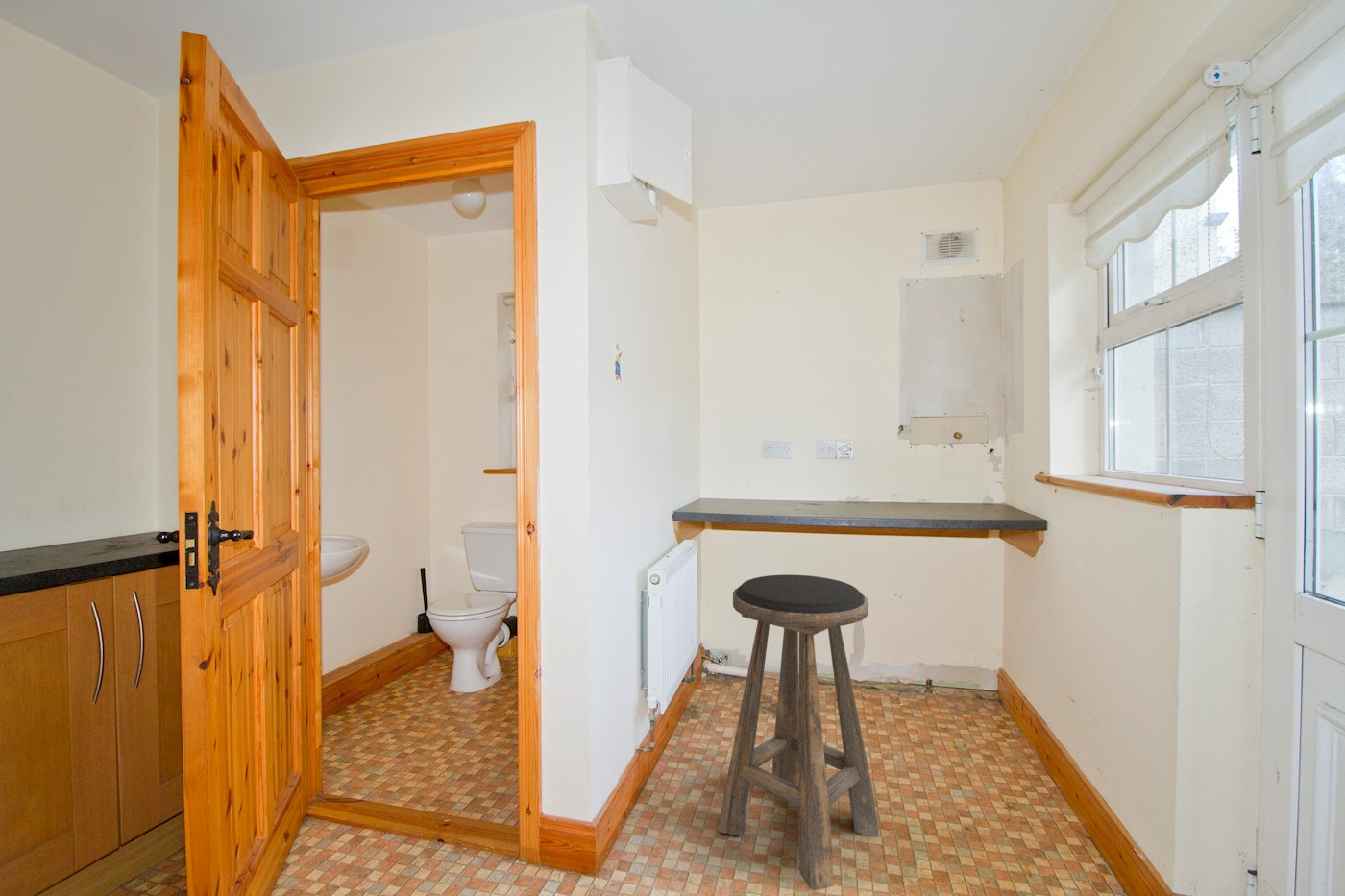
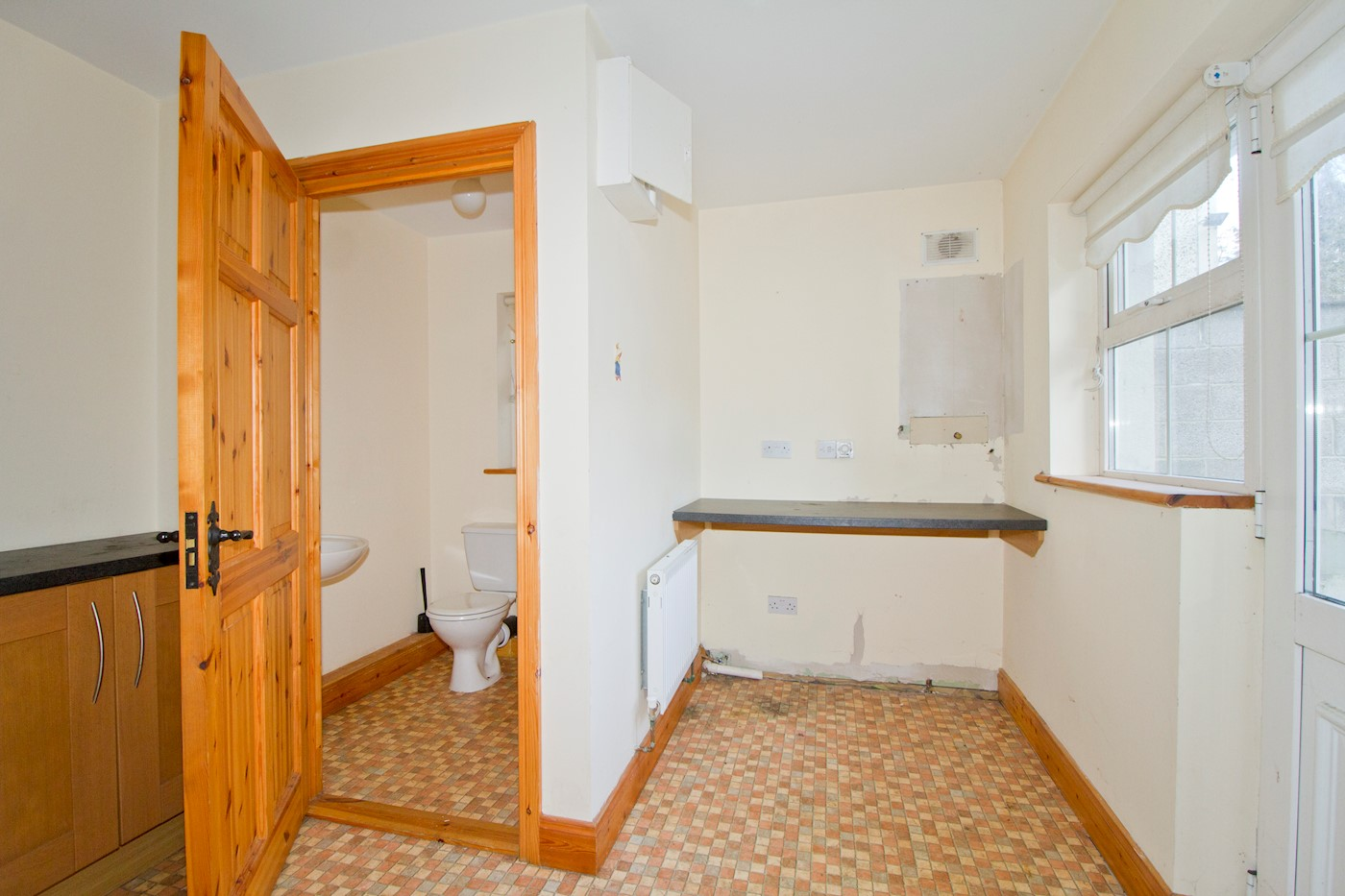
- stool (798, 707)
